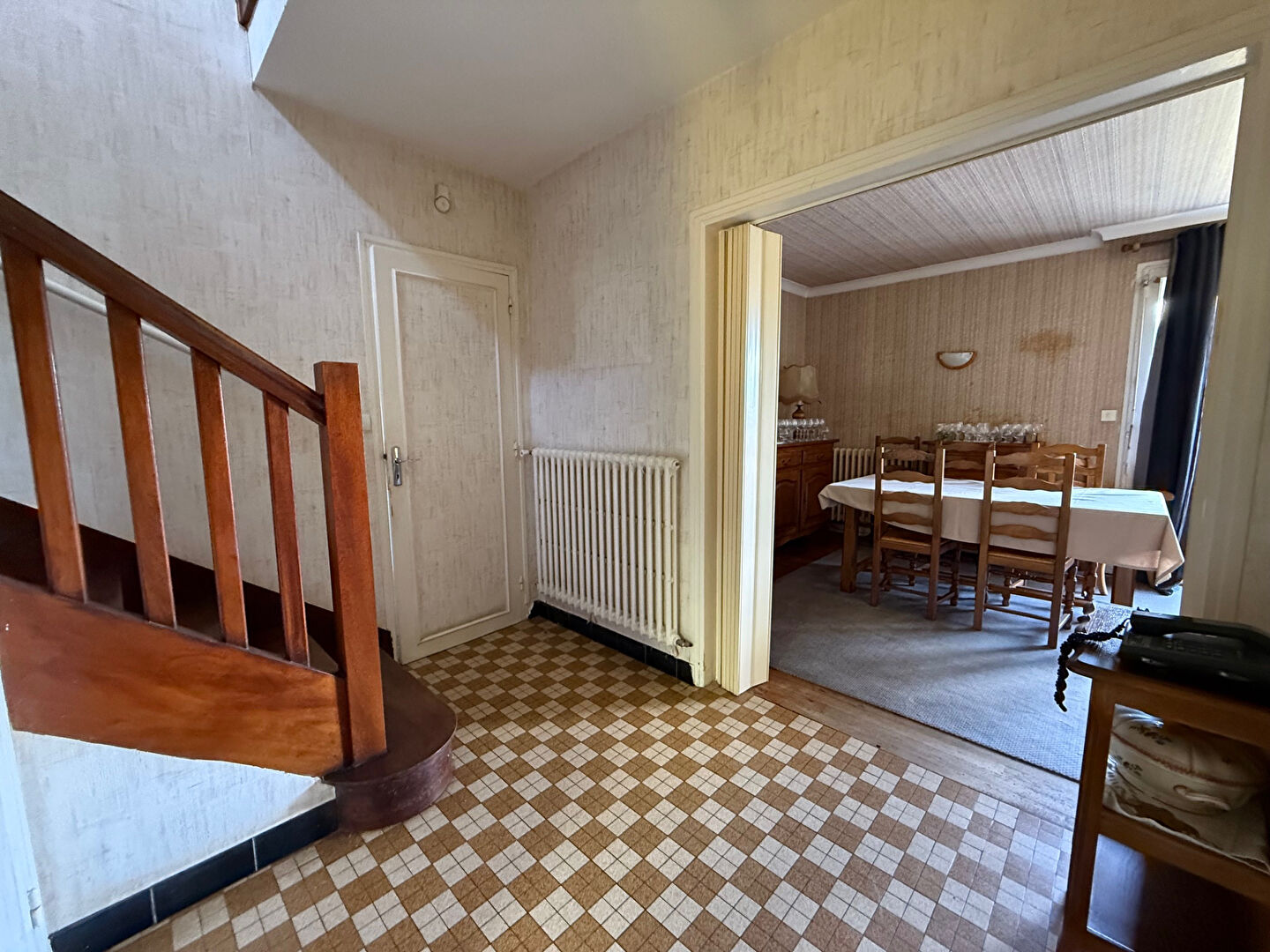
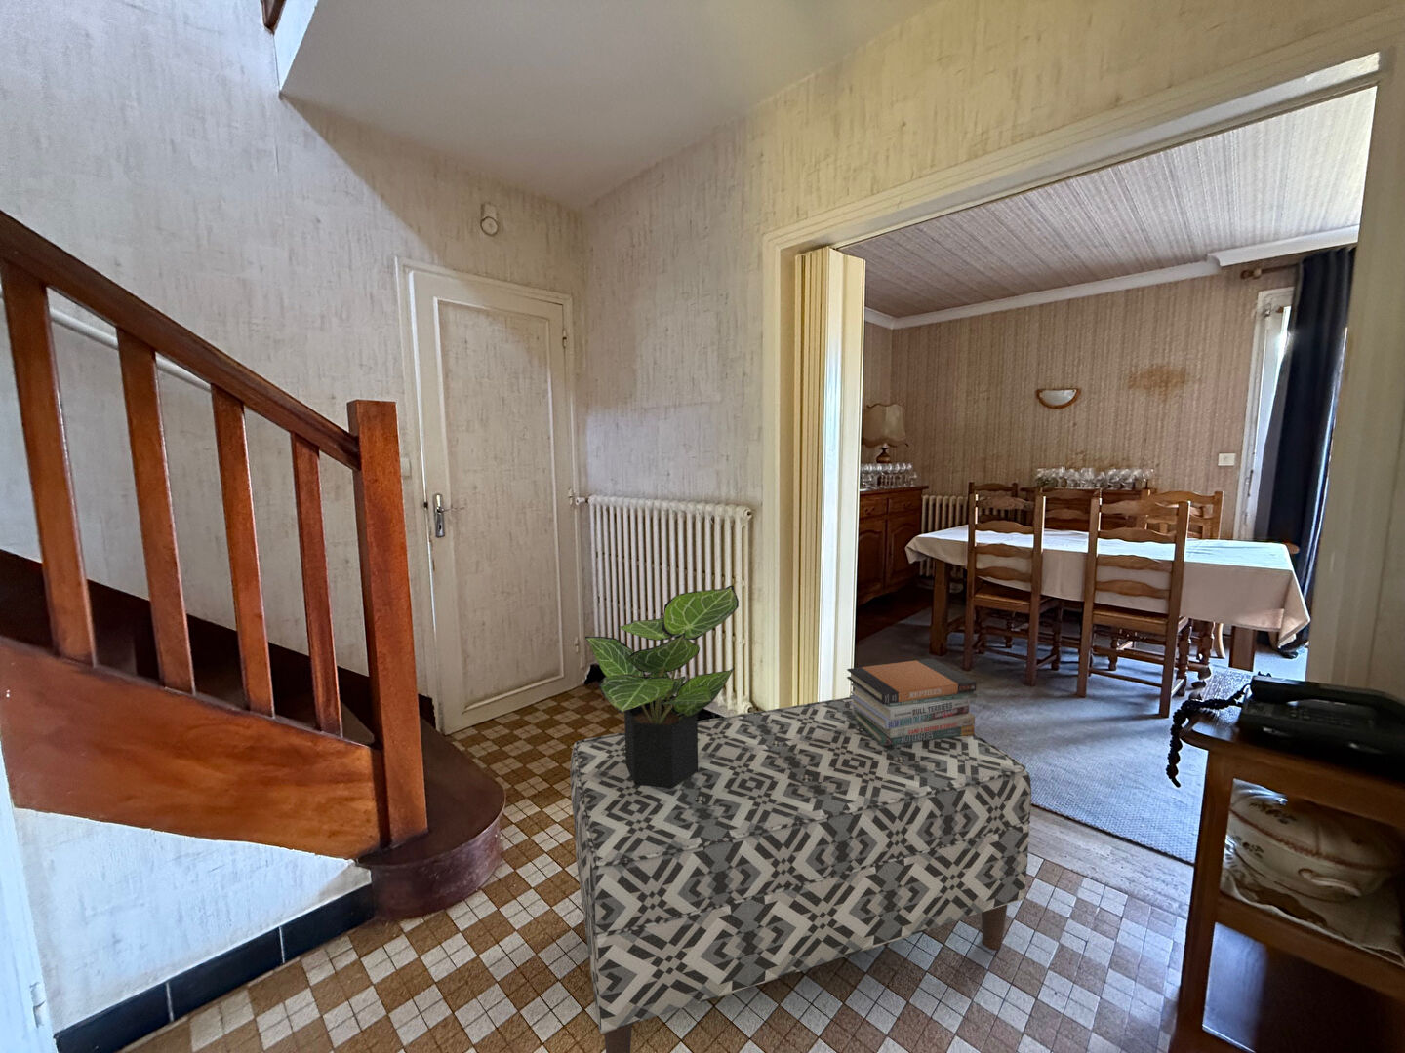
+ bench (789, 844)
+ book stack (909, 700)
+ potted plant (674, 687)
